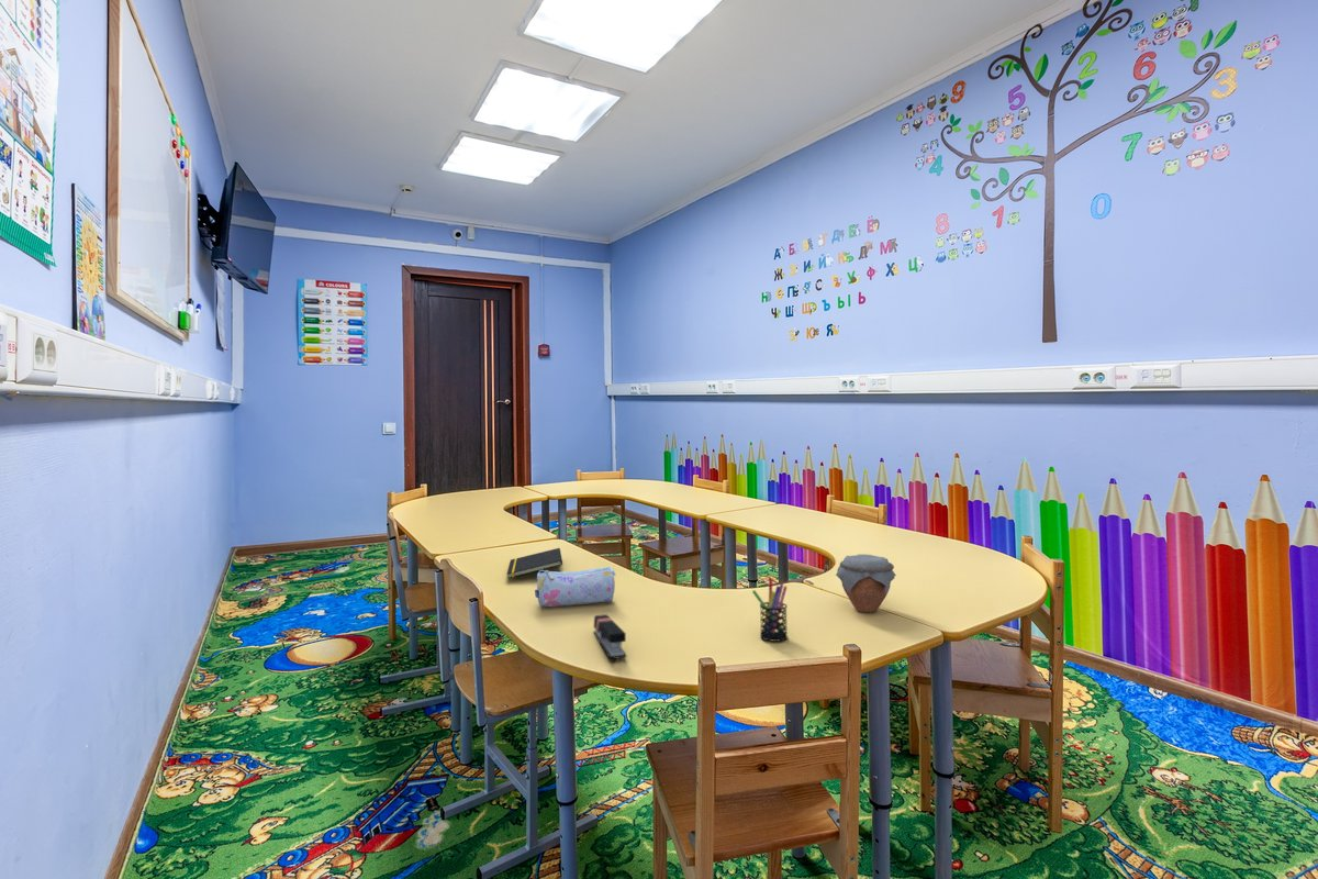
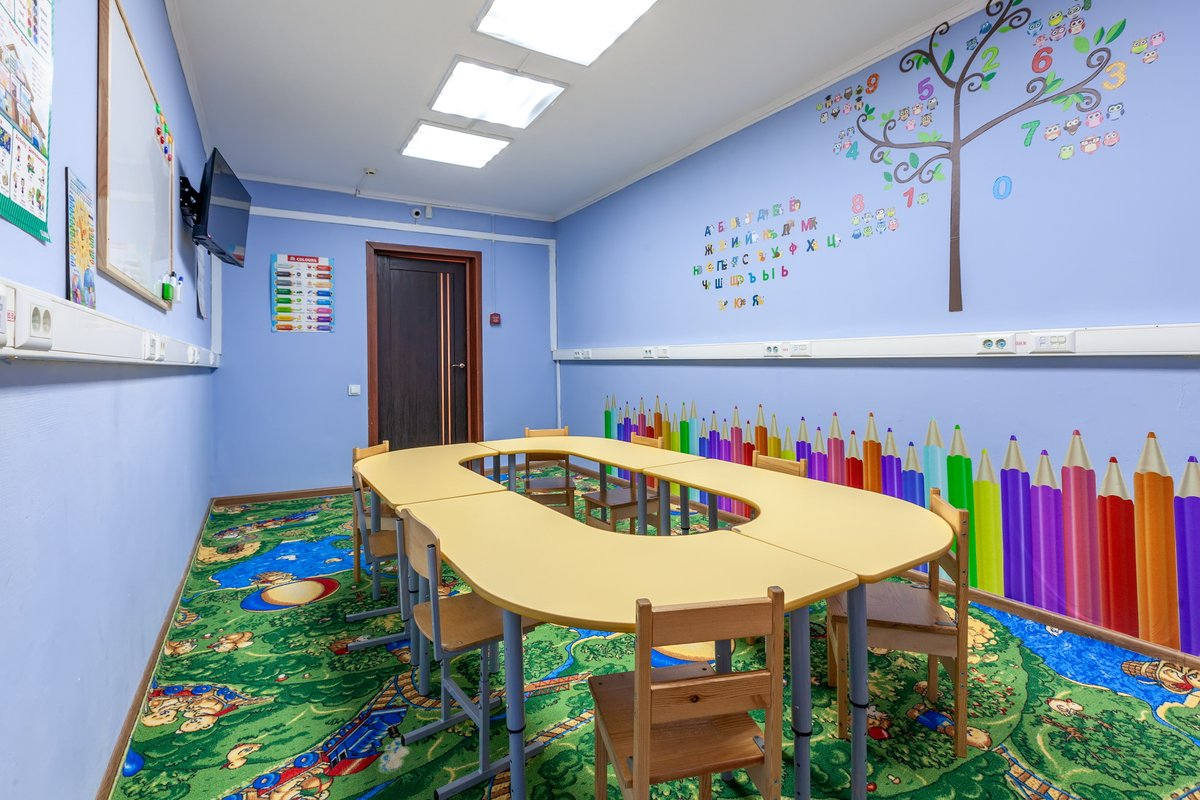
- pencil case (576, 586)
- notepad (535, 561)
- jar (865, 582)
- pen holder (770, 609)
- stapler (608, 633)
